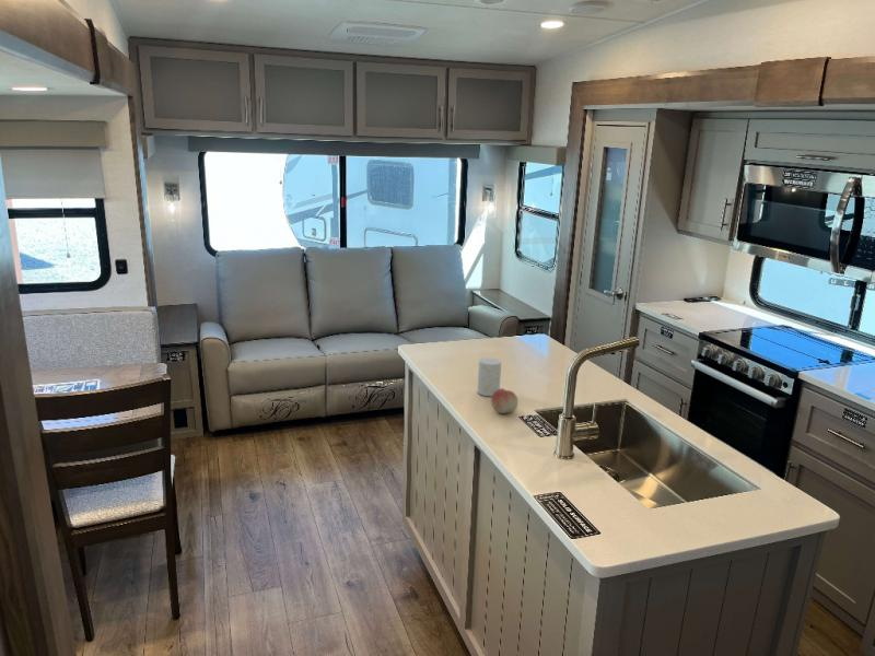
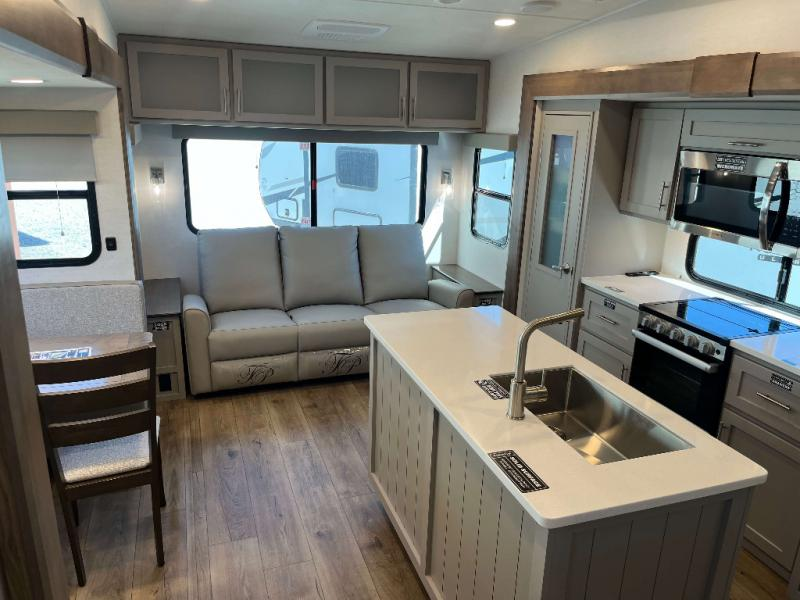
- fruit (504, 400)
- cup (489, 376)
